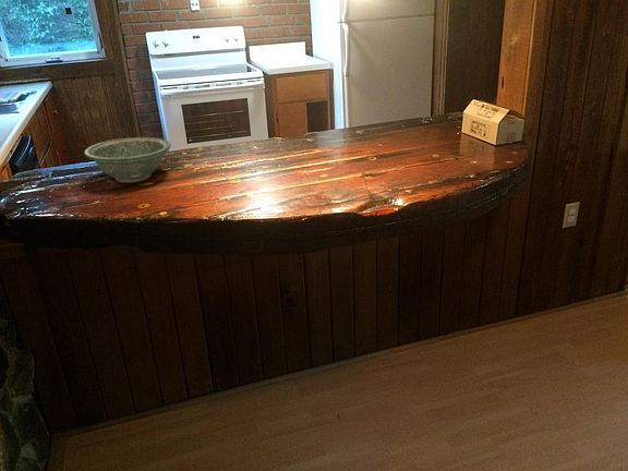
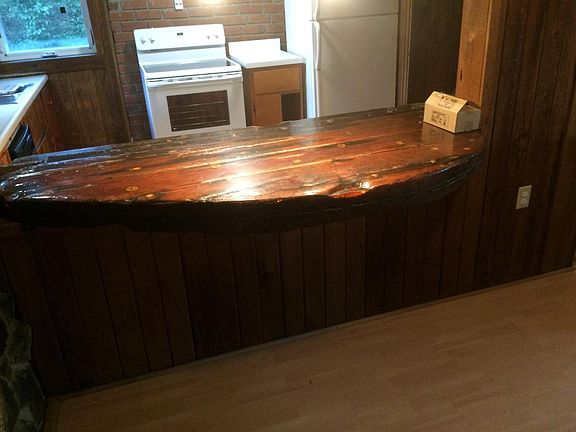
- bowl (131, 161)
